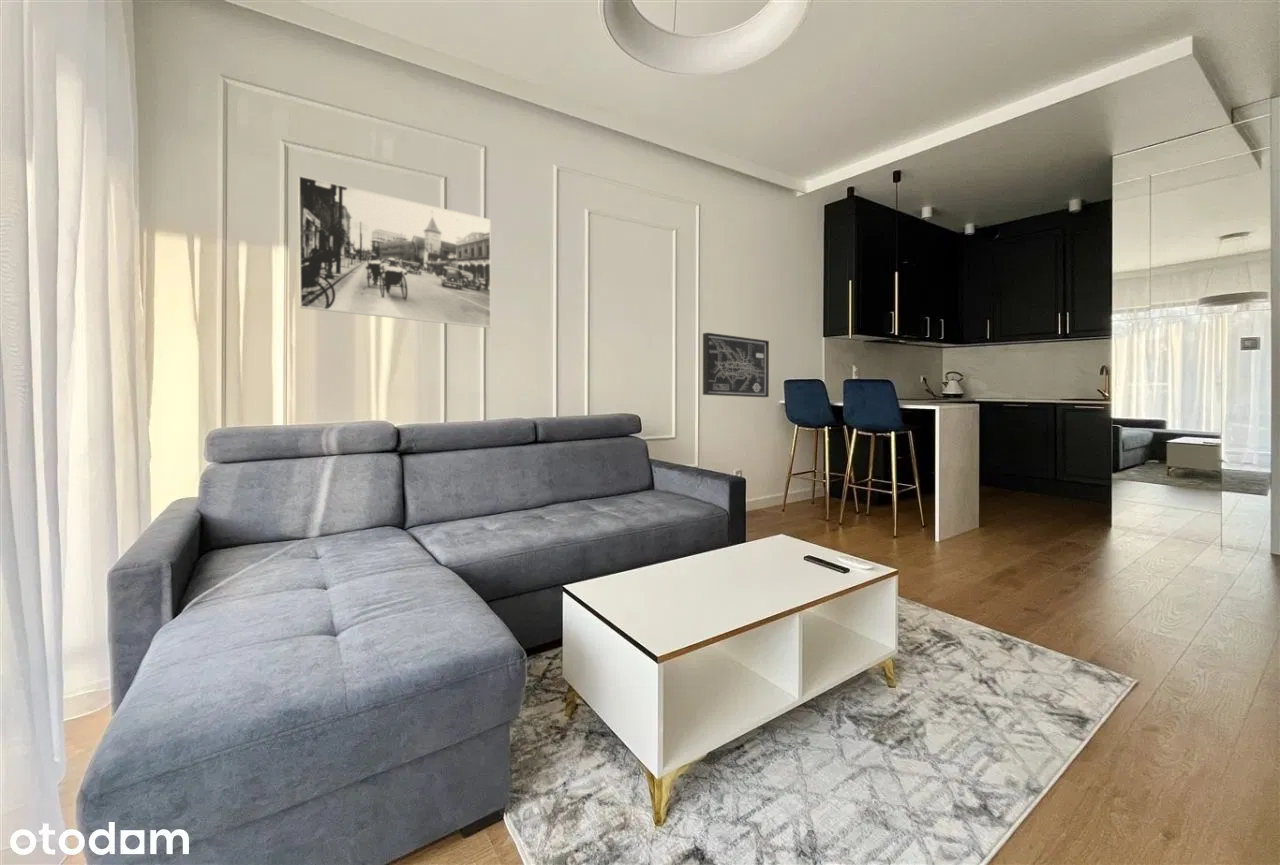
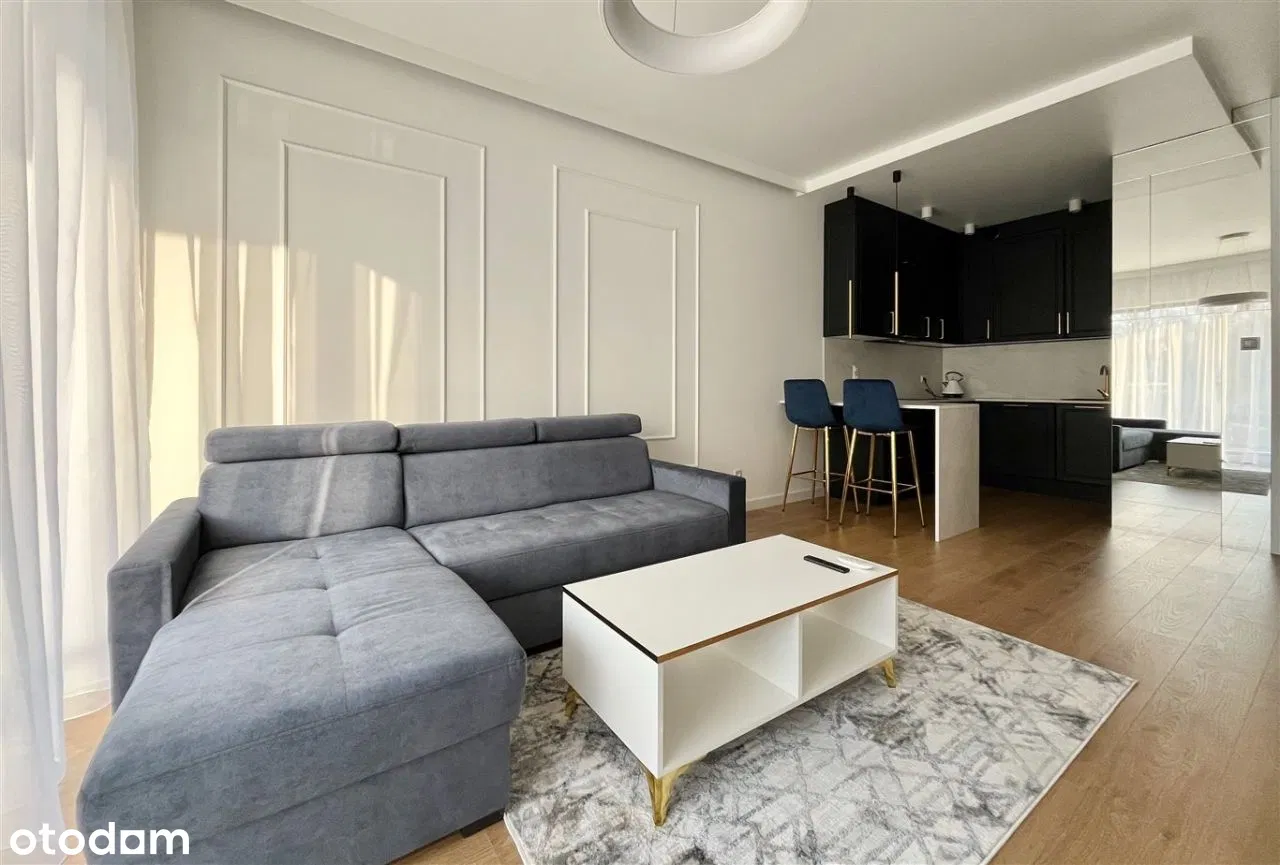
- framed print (403, 259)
- wall art (737, 366)
